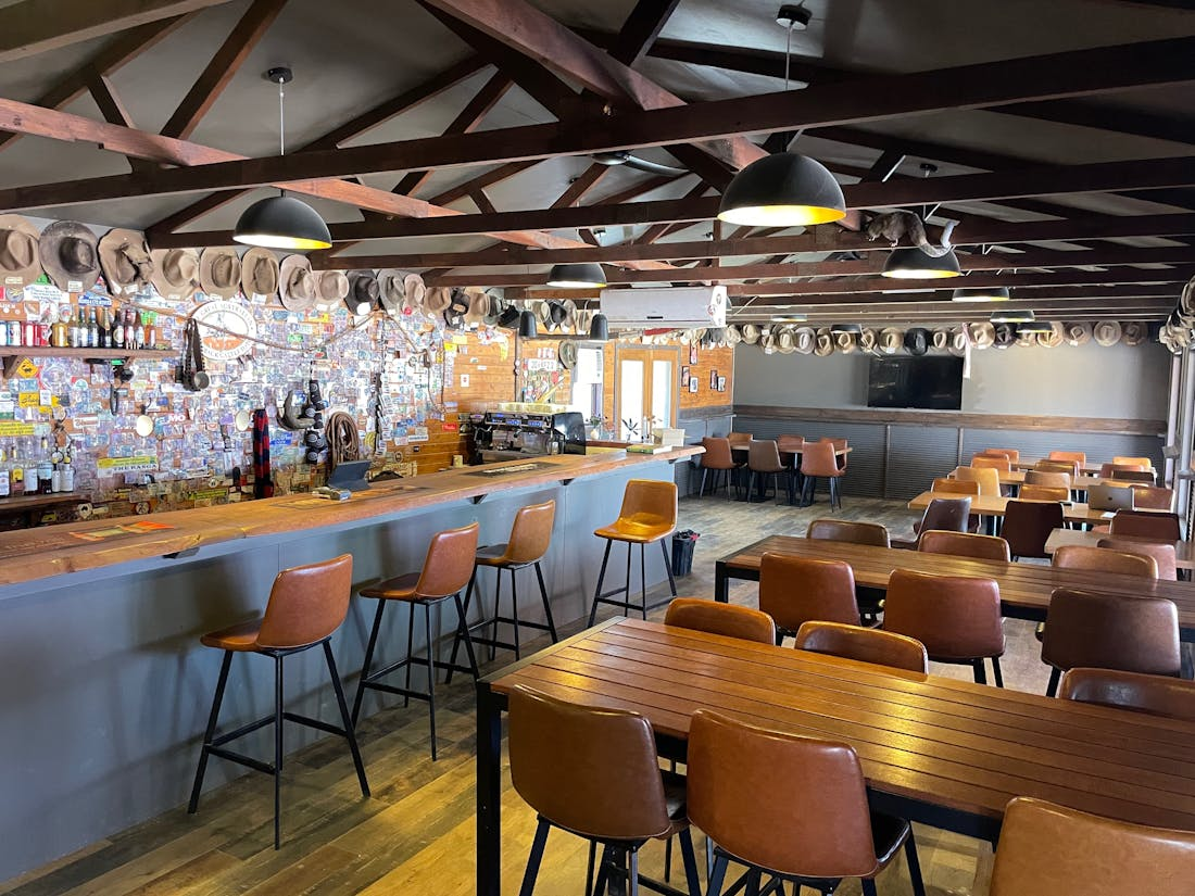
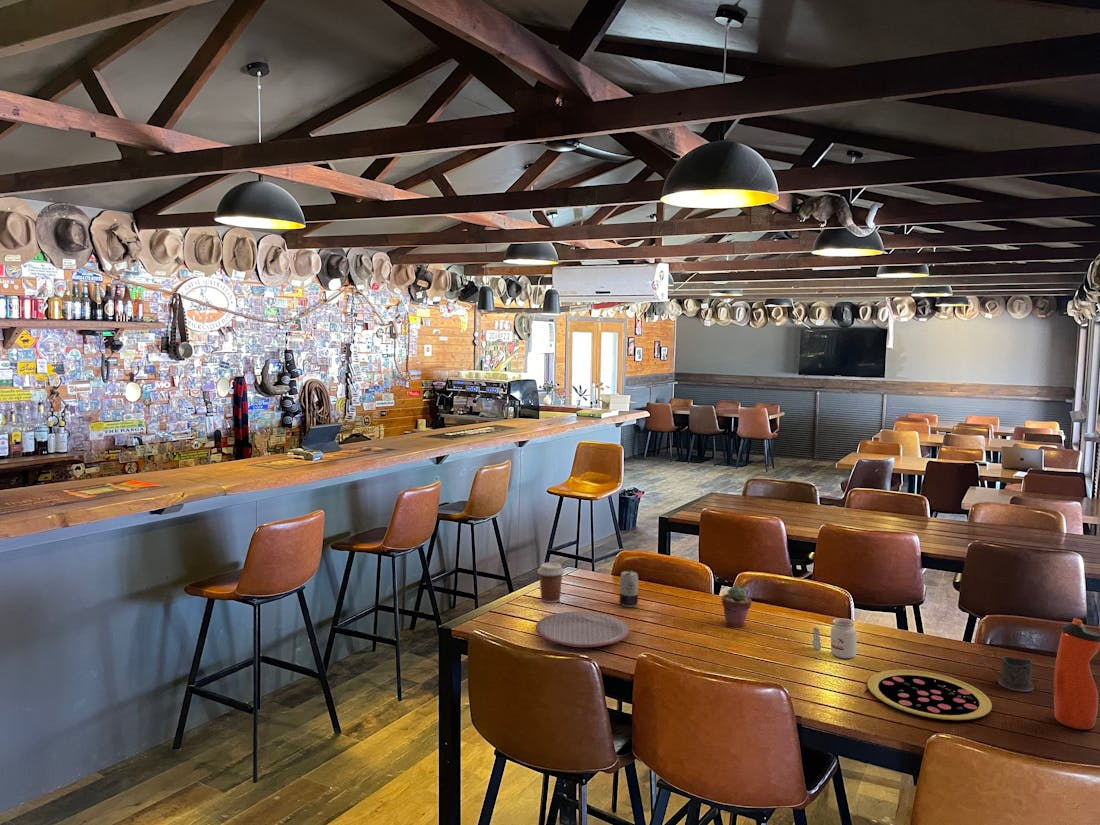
+ potted succulent (736, 605)
+ coffee cup (550, 582)
+ beverage can (628, 587)
+ pizza (927, 694)
+ plate (582, 631)
+ mug (1007, 667)
+ water bottle (1077, 671)
+ candle (834, 637)
